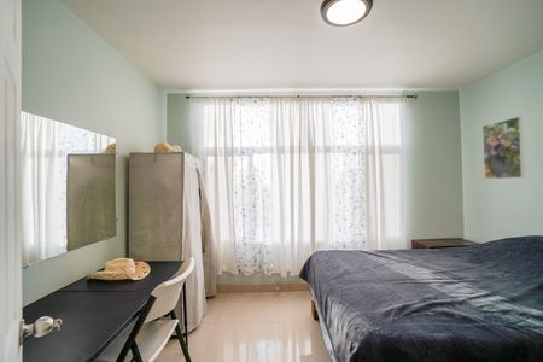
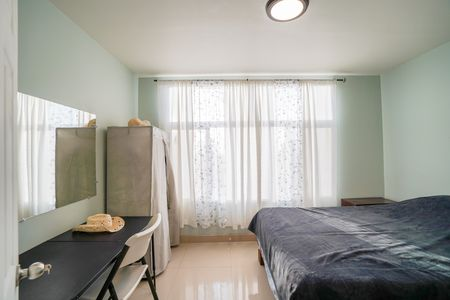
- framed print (501, 150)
